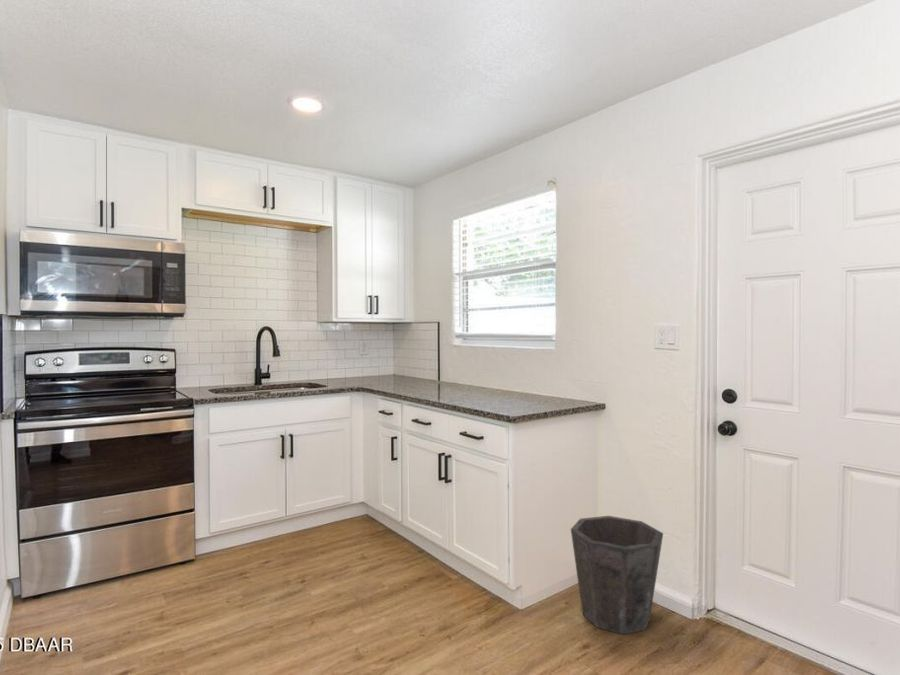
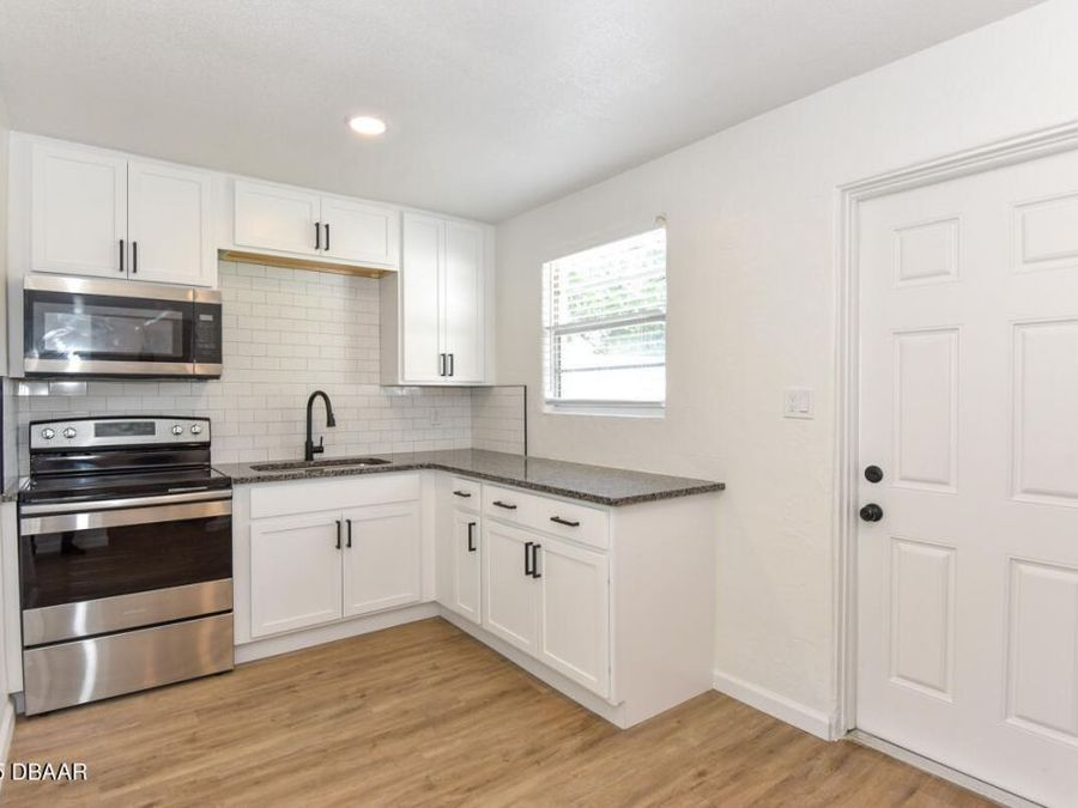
- waste bin (616, 573)
